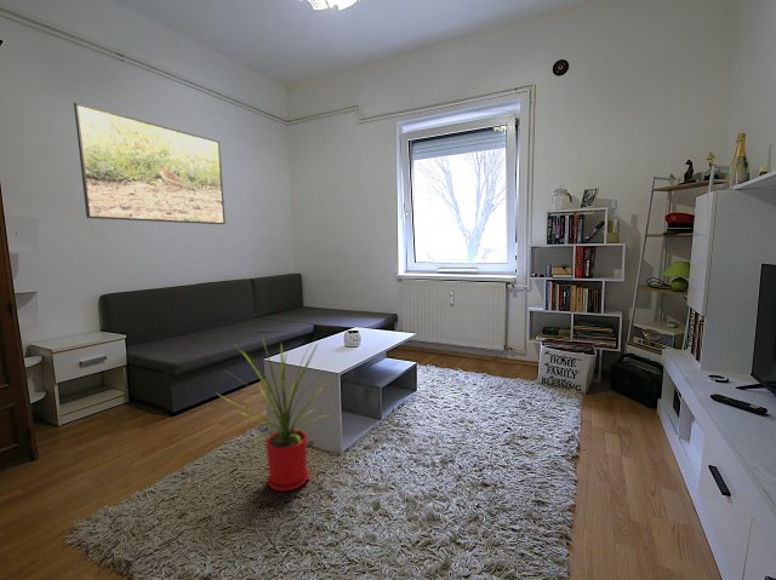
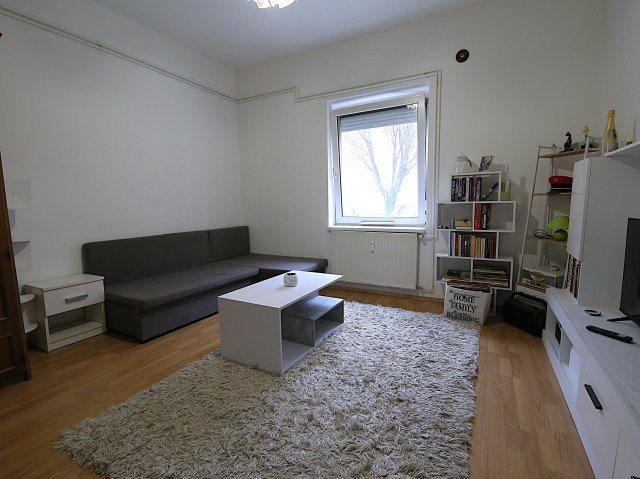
- house plant (286, 410)
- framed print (162, 173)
